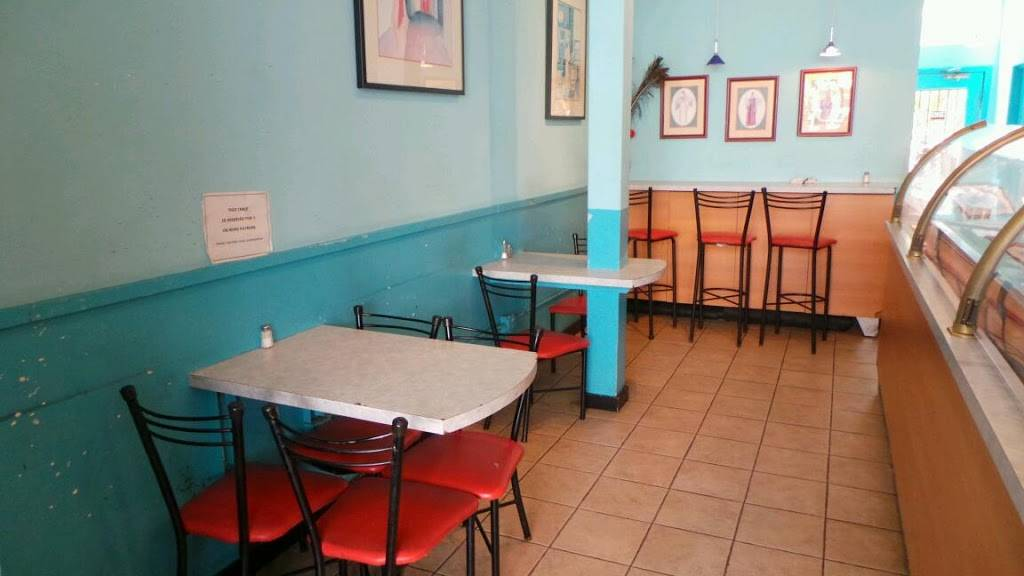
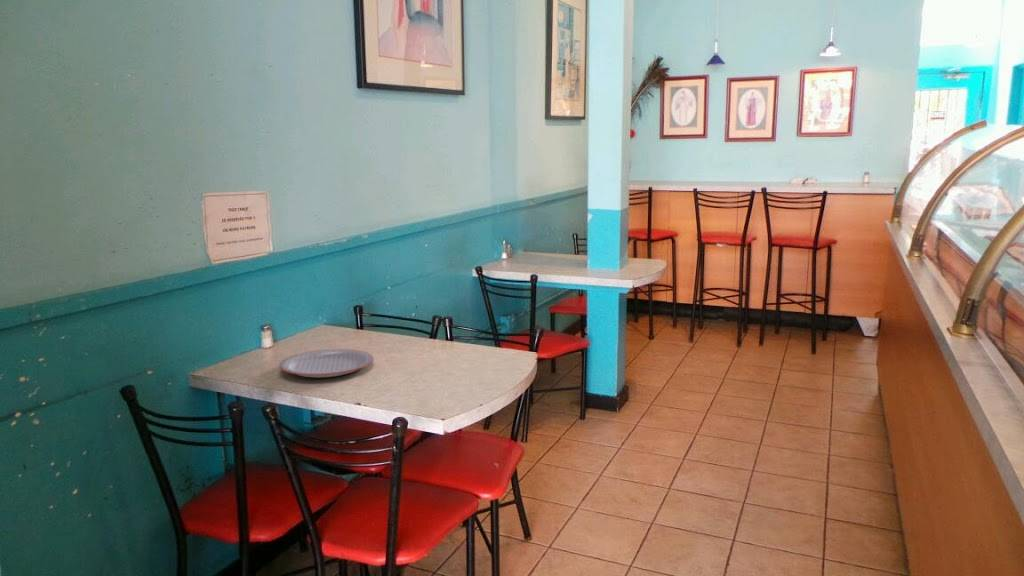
+ plate (327, 364)
